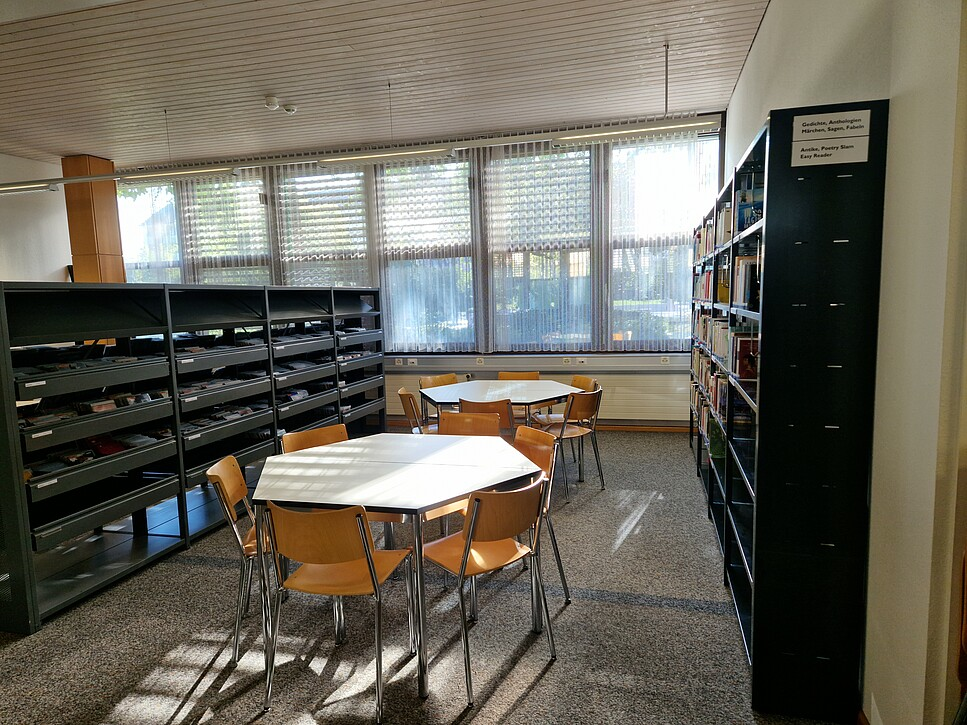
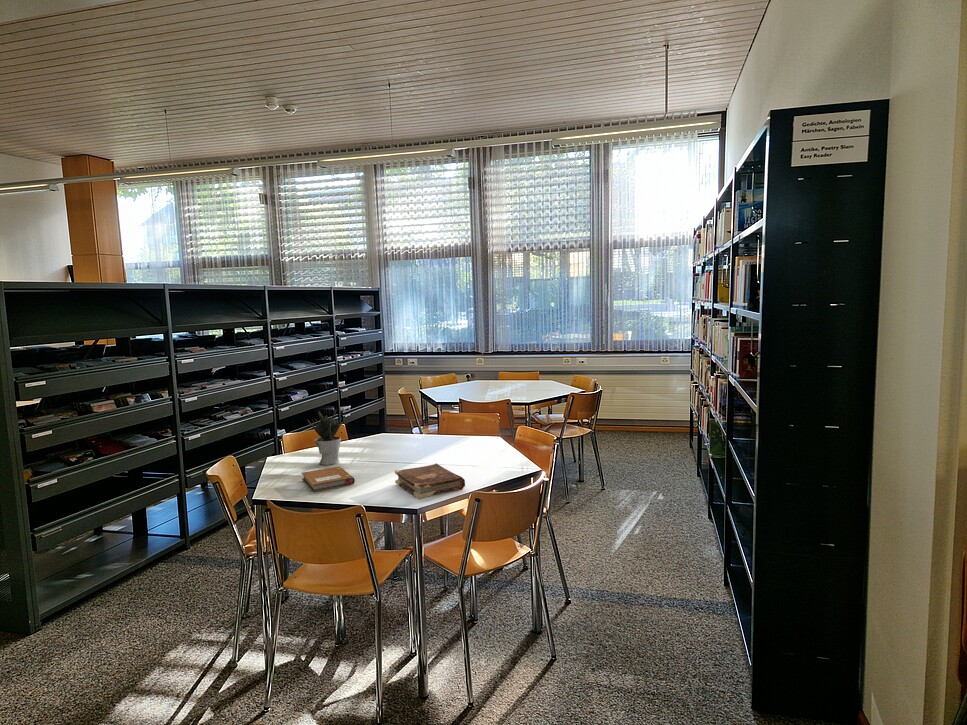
+ potted plant (325, 436)
+ notebook (328, 478)
+ book (429, 479)
